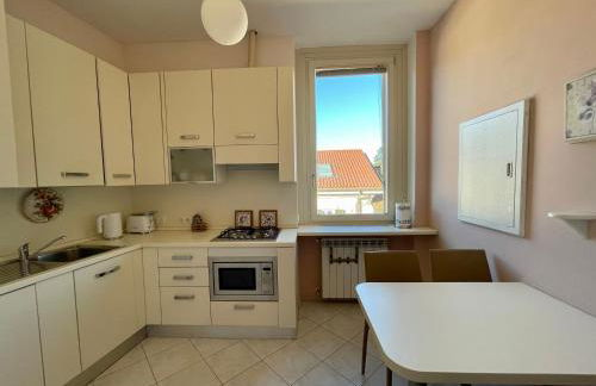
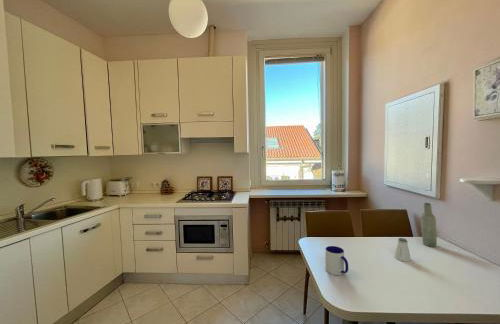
+ mug (337, 261)
+ saltshaker (402, 248)
+ bottle (428, 224)
